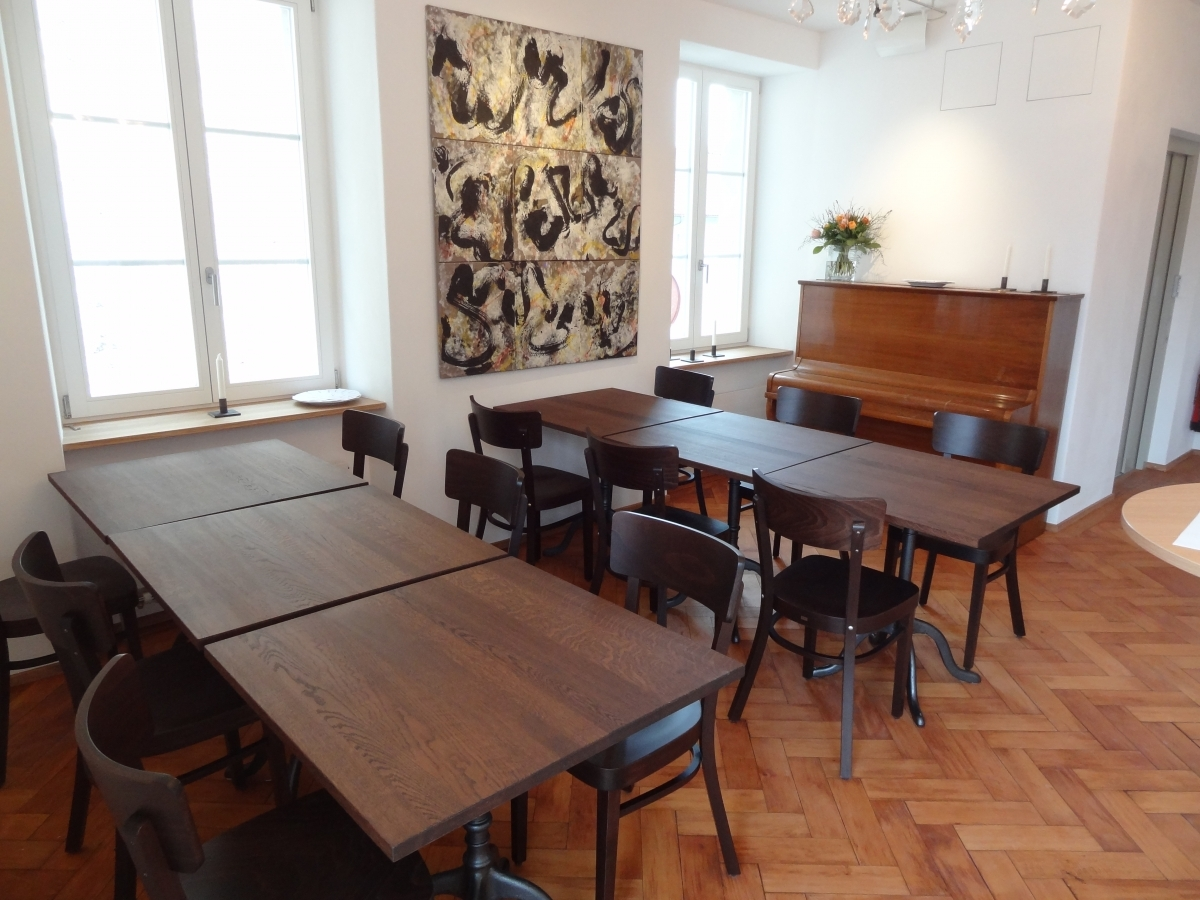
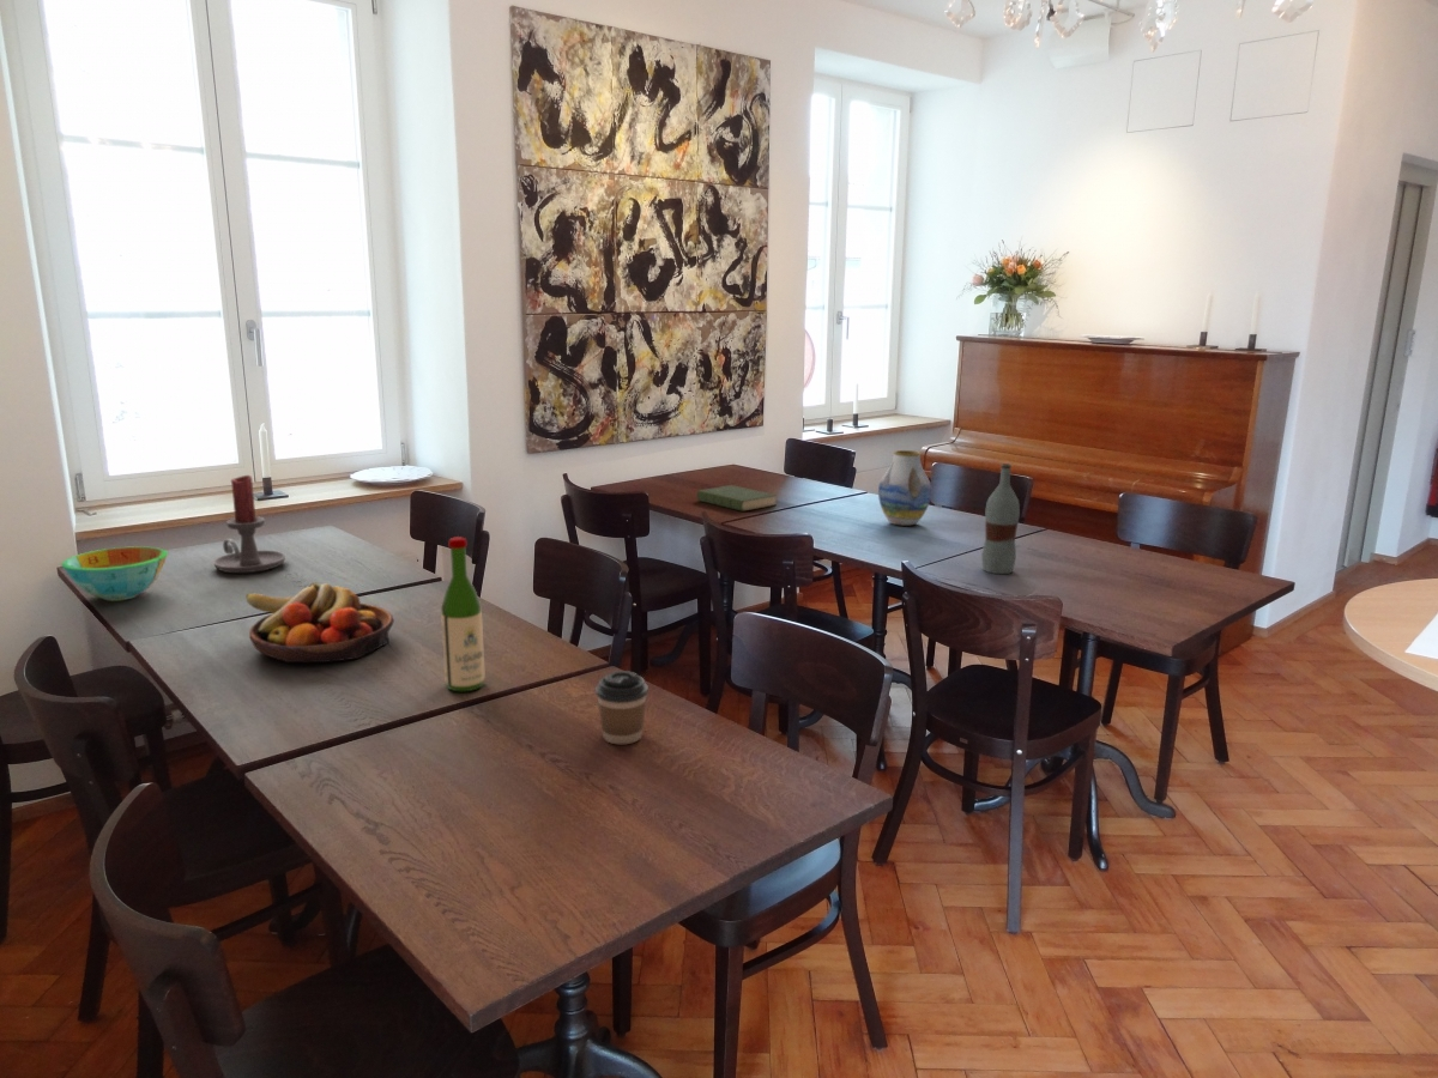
+ vase (905, 487)
+ bottle (1002, 517)
+ candle holder (241, 520)
+ coffee cup (622, 704)
+ bowl (117, 576)
+ book (736, 497)
+ fruit bowl (320, 618)
+ wine bottle (461, 613)
